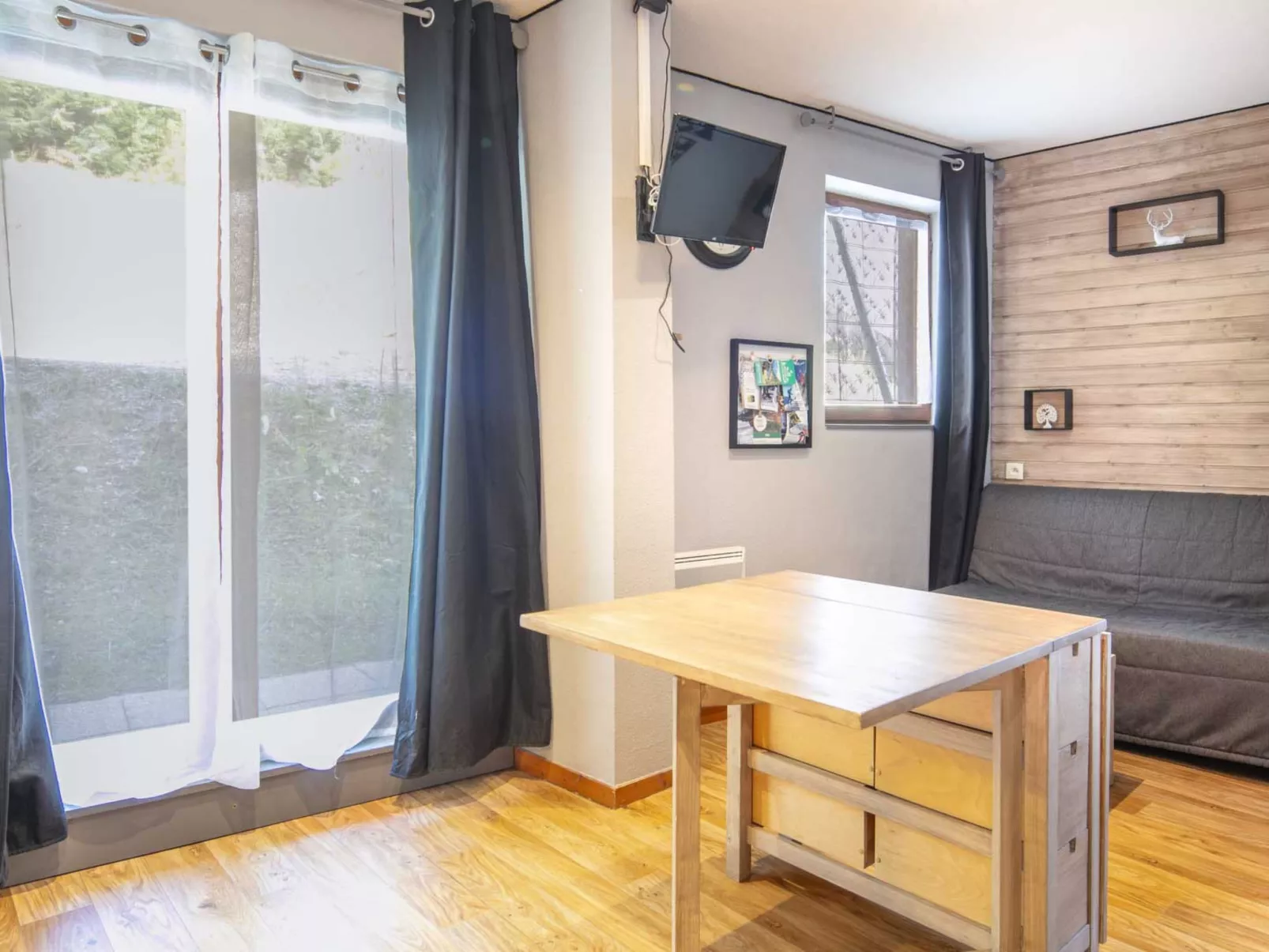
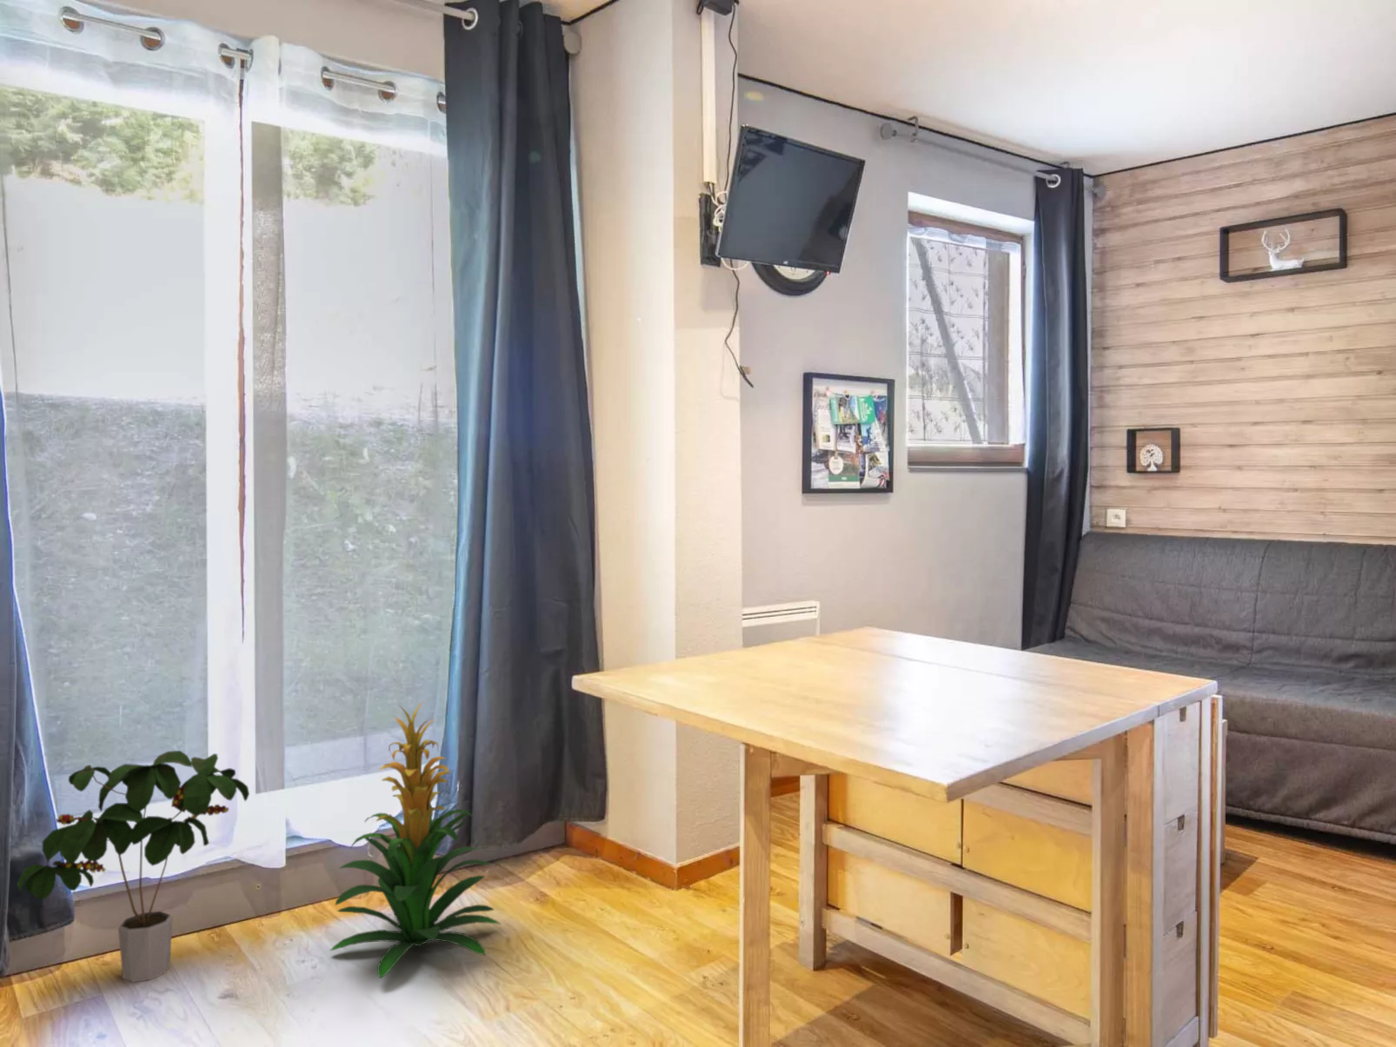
+ potted plant (140, 863)
+ indoor plant (416, 824)
